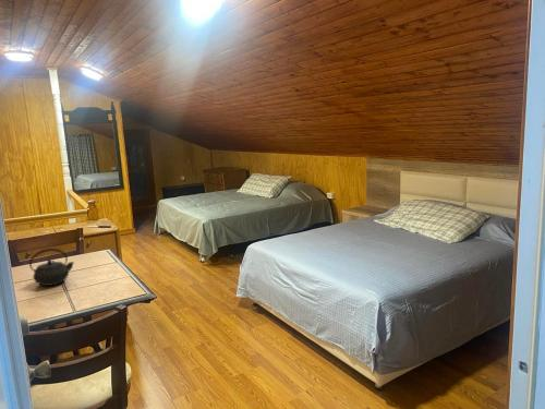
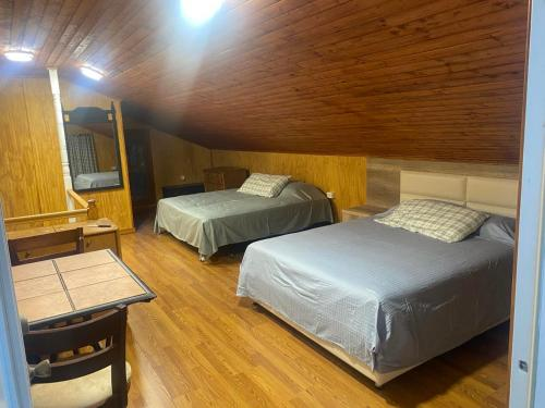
- kettle (52, 265)
